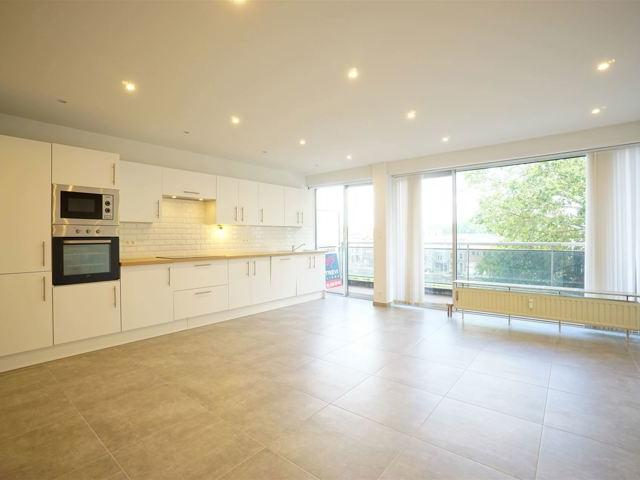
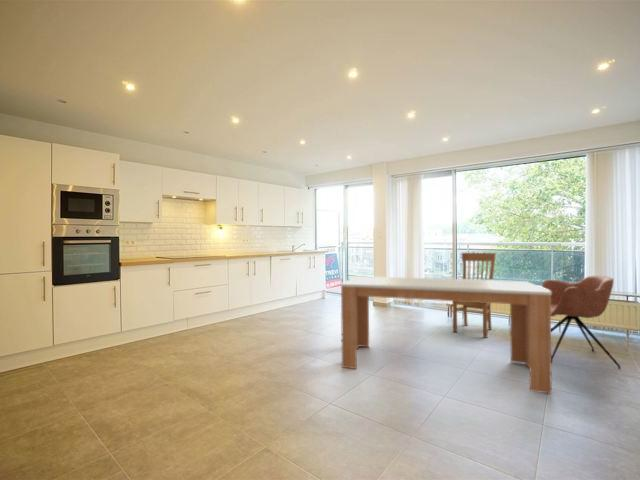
+ chair (474, 302)
+ armchair (572, 316)
+ dining table (441, 300)
